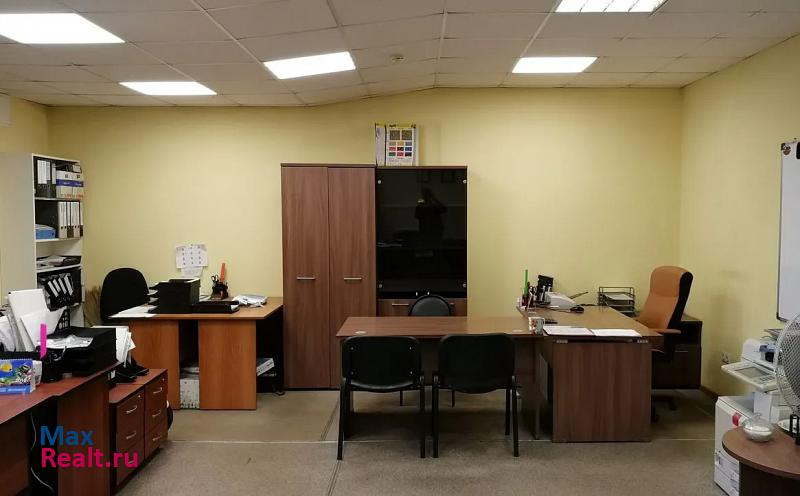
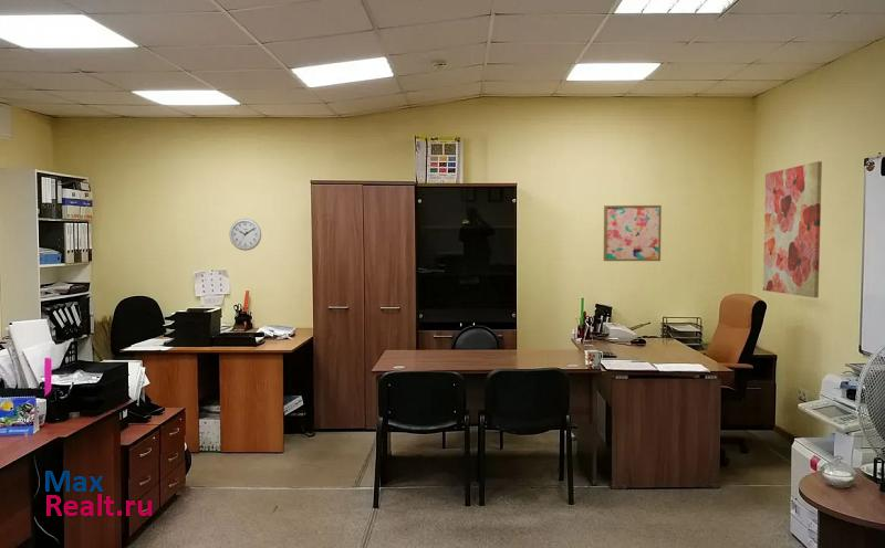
+ wall art (632, 233)
+ wall art (790, 231)
+ wall clock (244, 234)
